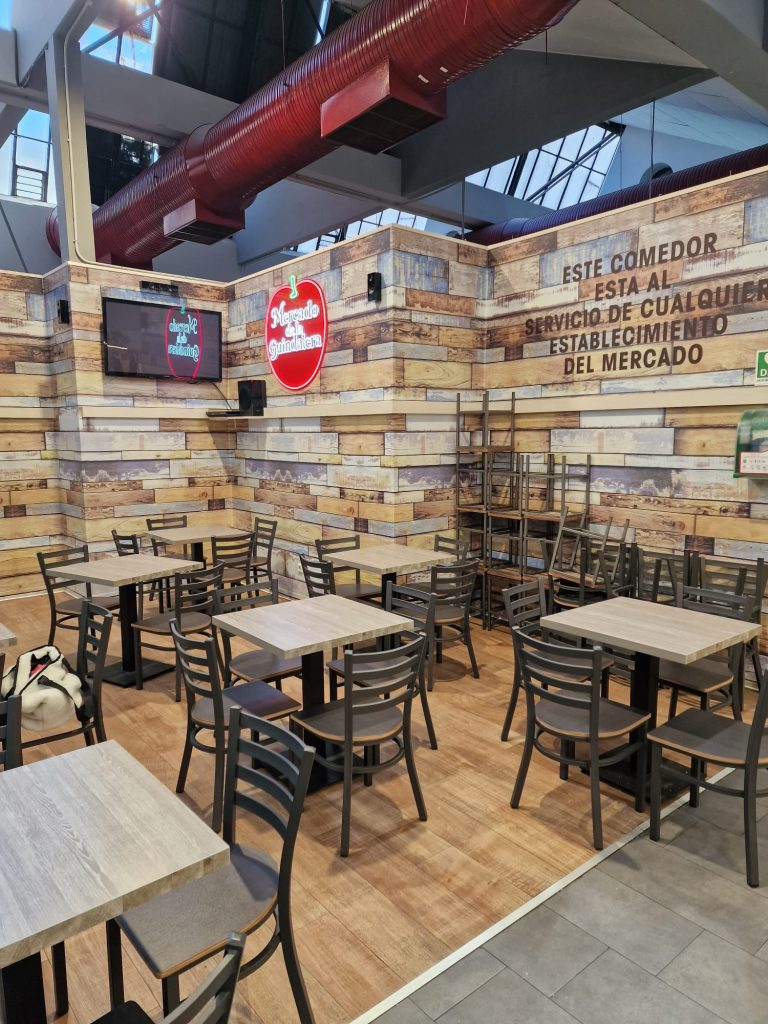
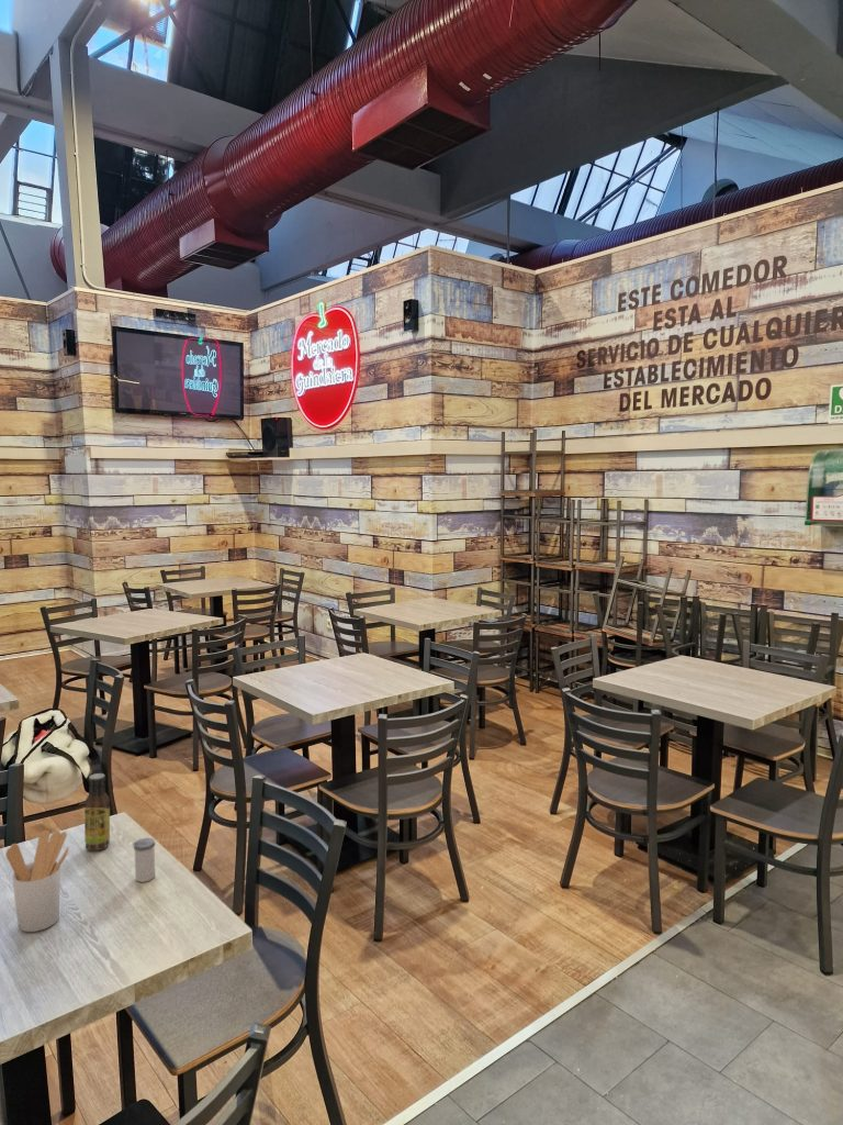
+ salt shaker (144, 859)
+ sauce bottle (97, 811)
+ utensil holder (42, 877)
